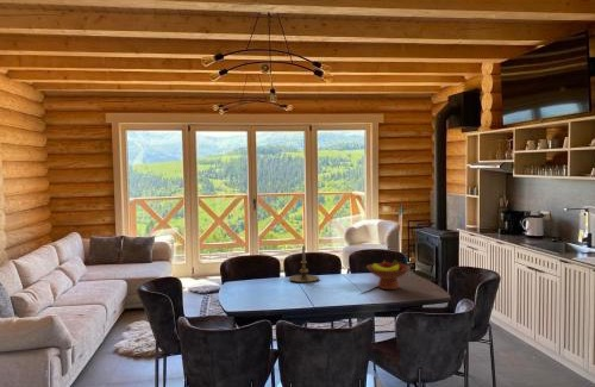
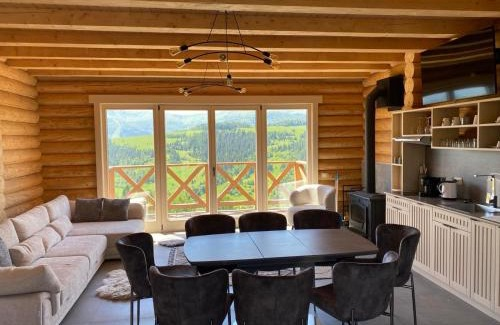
- fruit bowl (388, 273)
- candle holder (303, 262)
